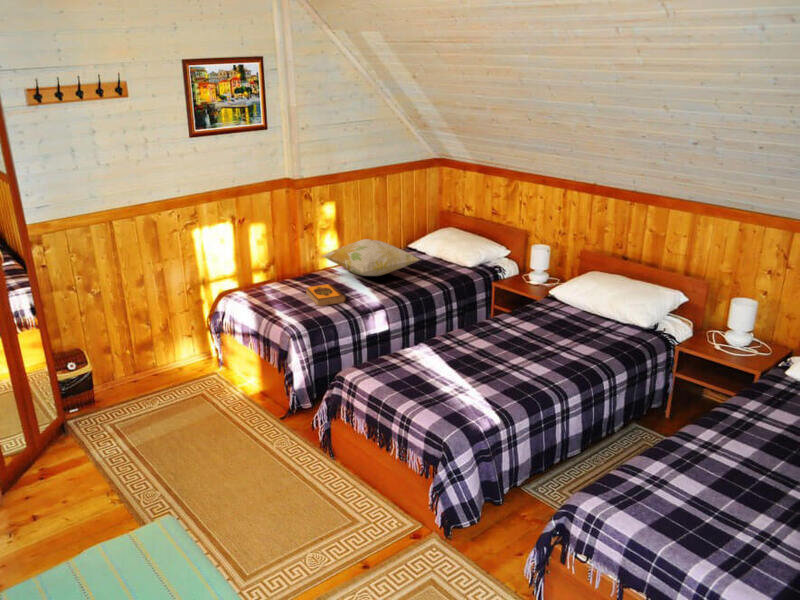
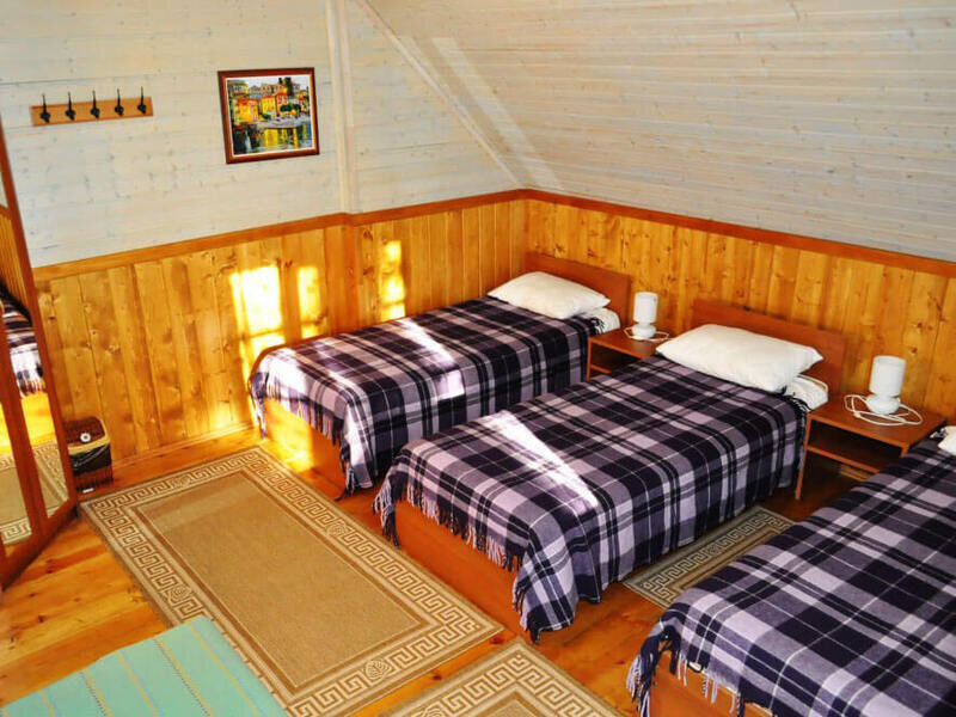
- decorative pillow (371, 257)
- hardback book (325, 294)
